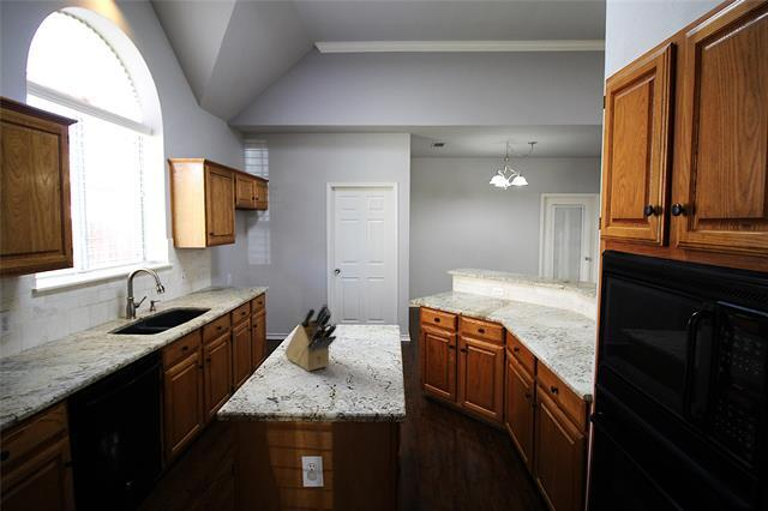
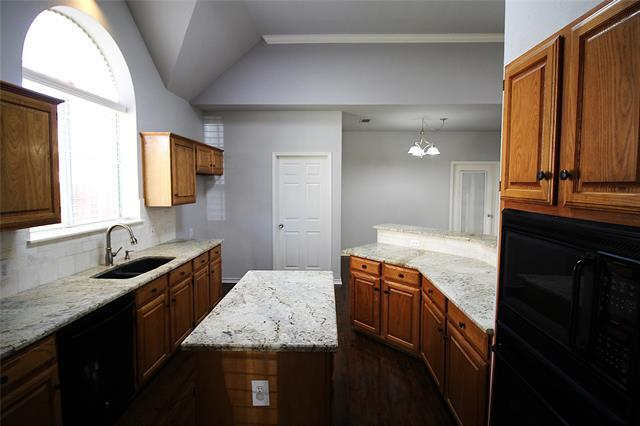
- knife block (310, 332)
